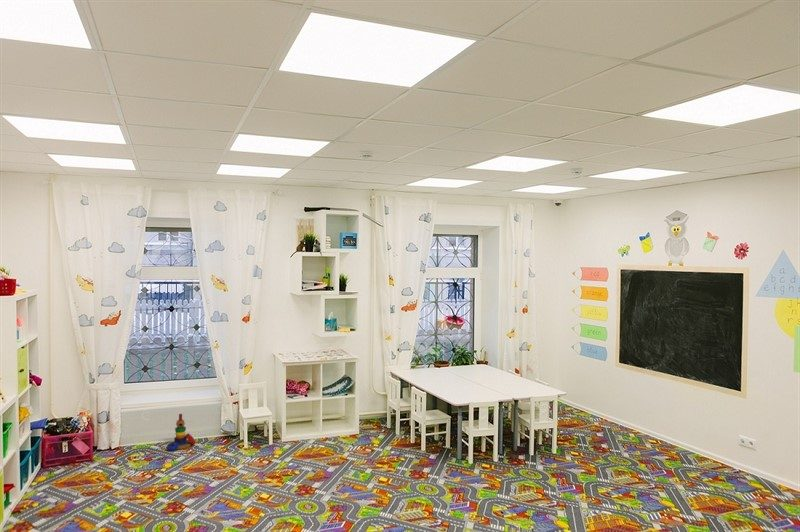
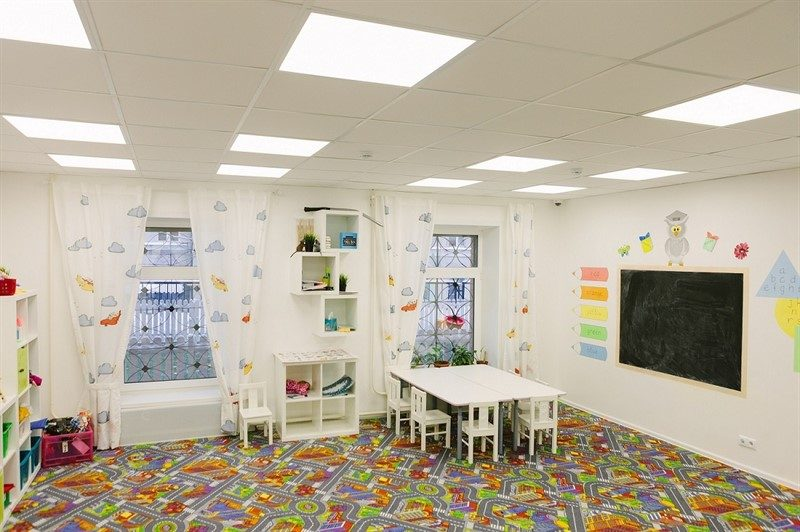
- stacking toy (181, 430)
